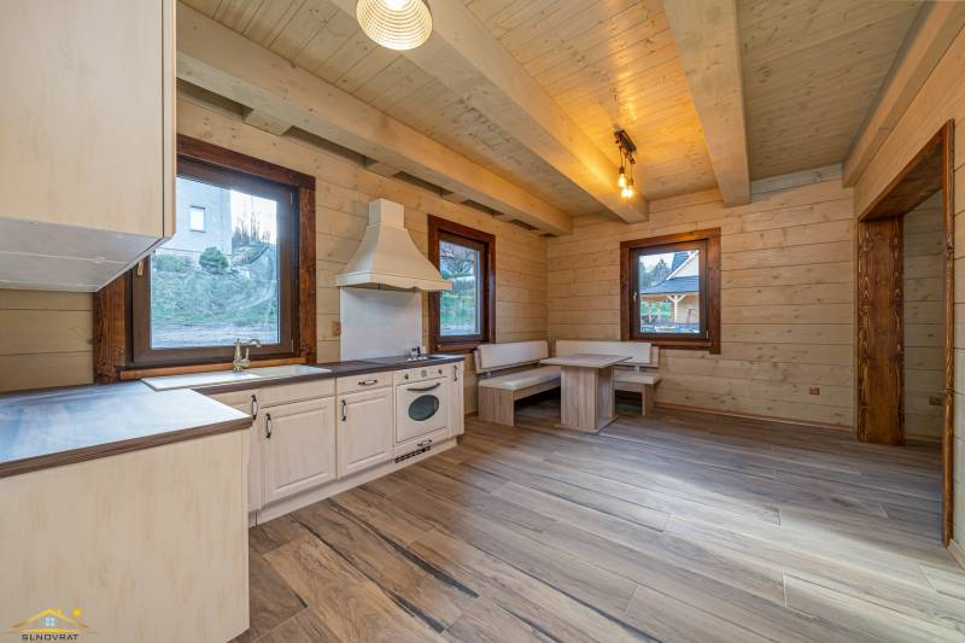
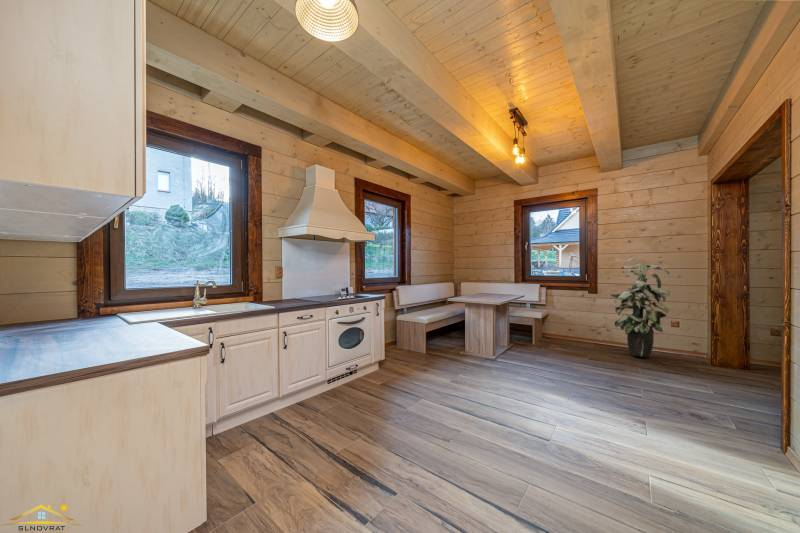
+ indoor plant (638, 306)
